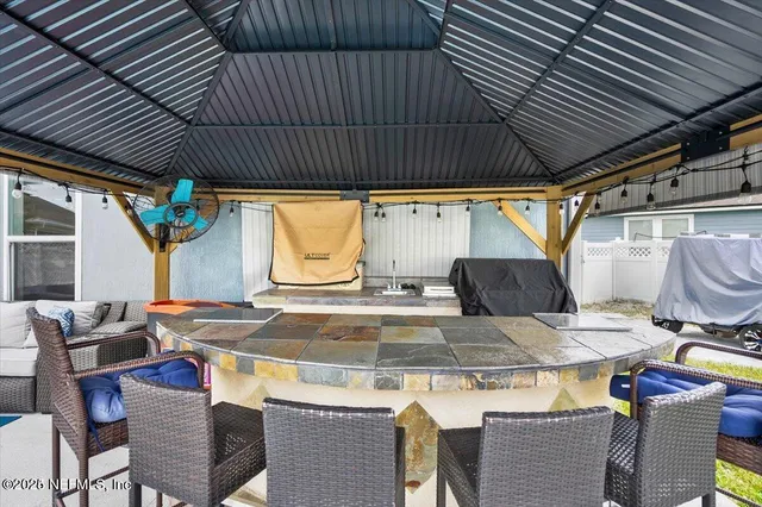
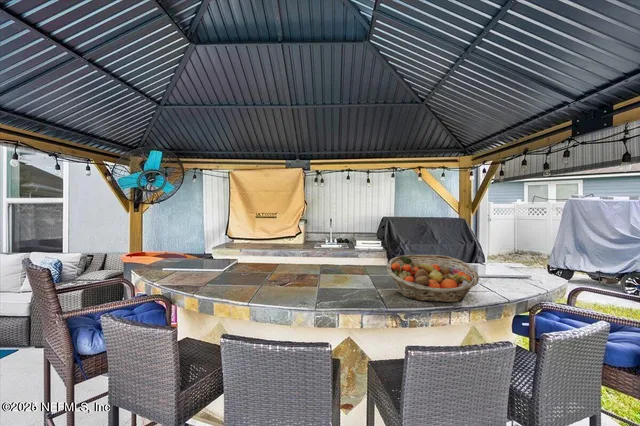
+ fruit basket (430, 276)
